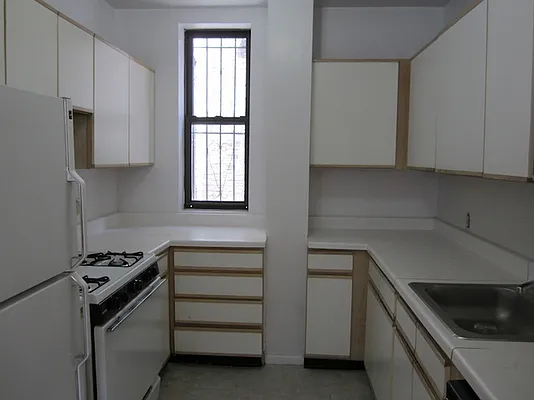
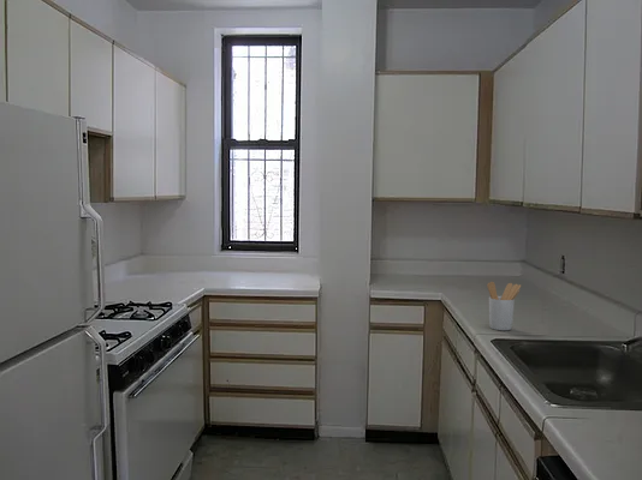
+ utensil holder (505, 305)
